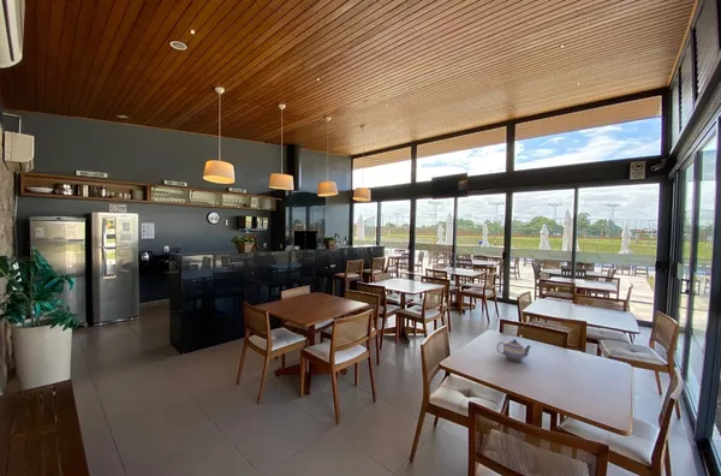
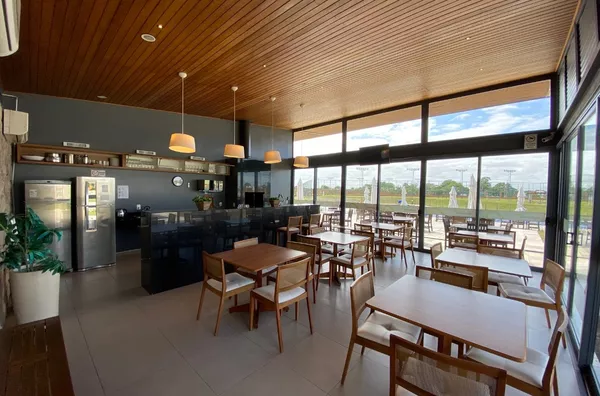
- teapot (513, 349)
